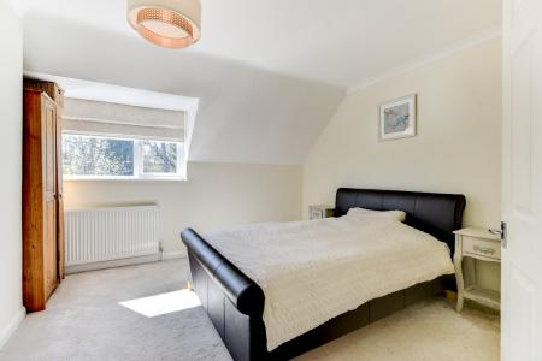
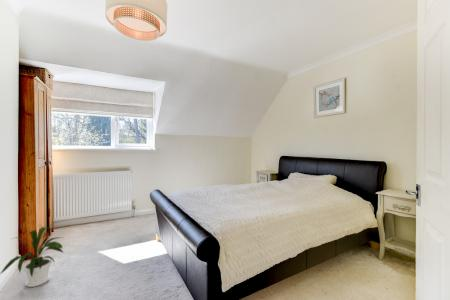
+ house plant (38, 254)
